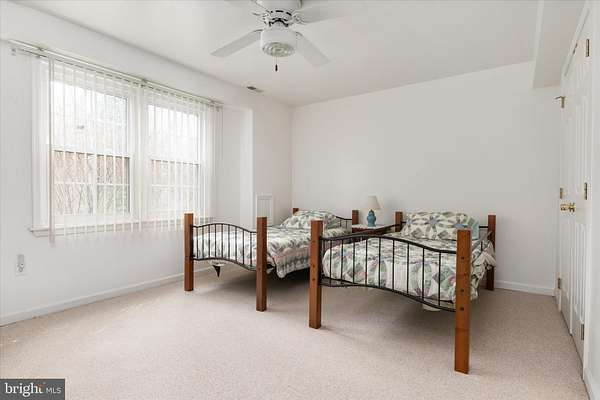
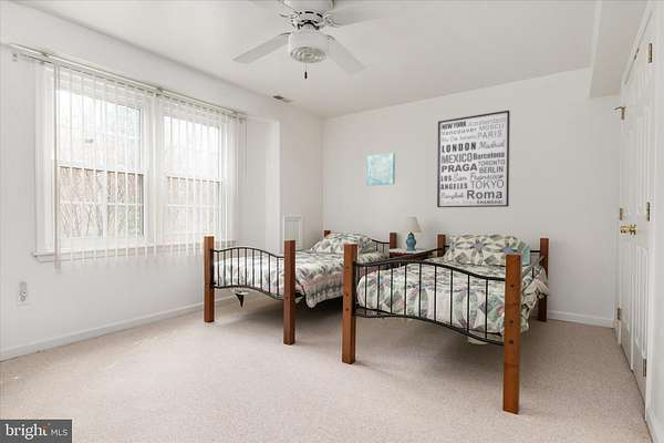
+ wall art (471, 162)
+ wall art (380, 169)
